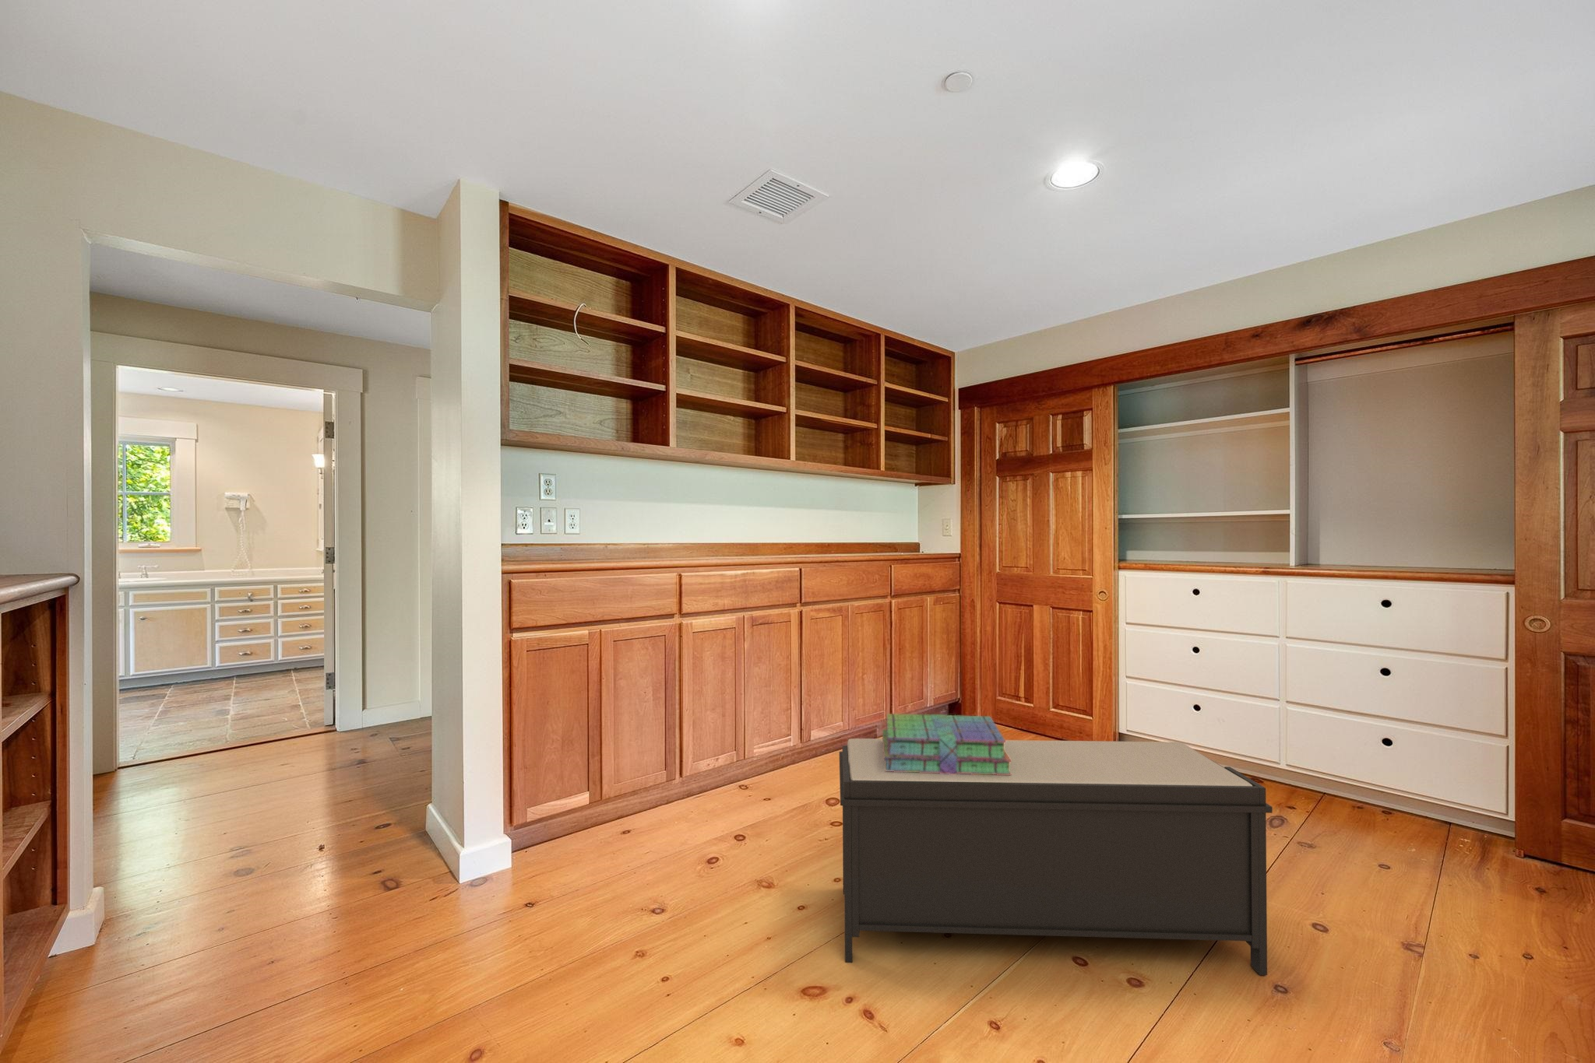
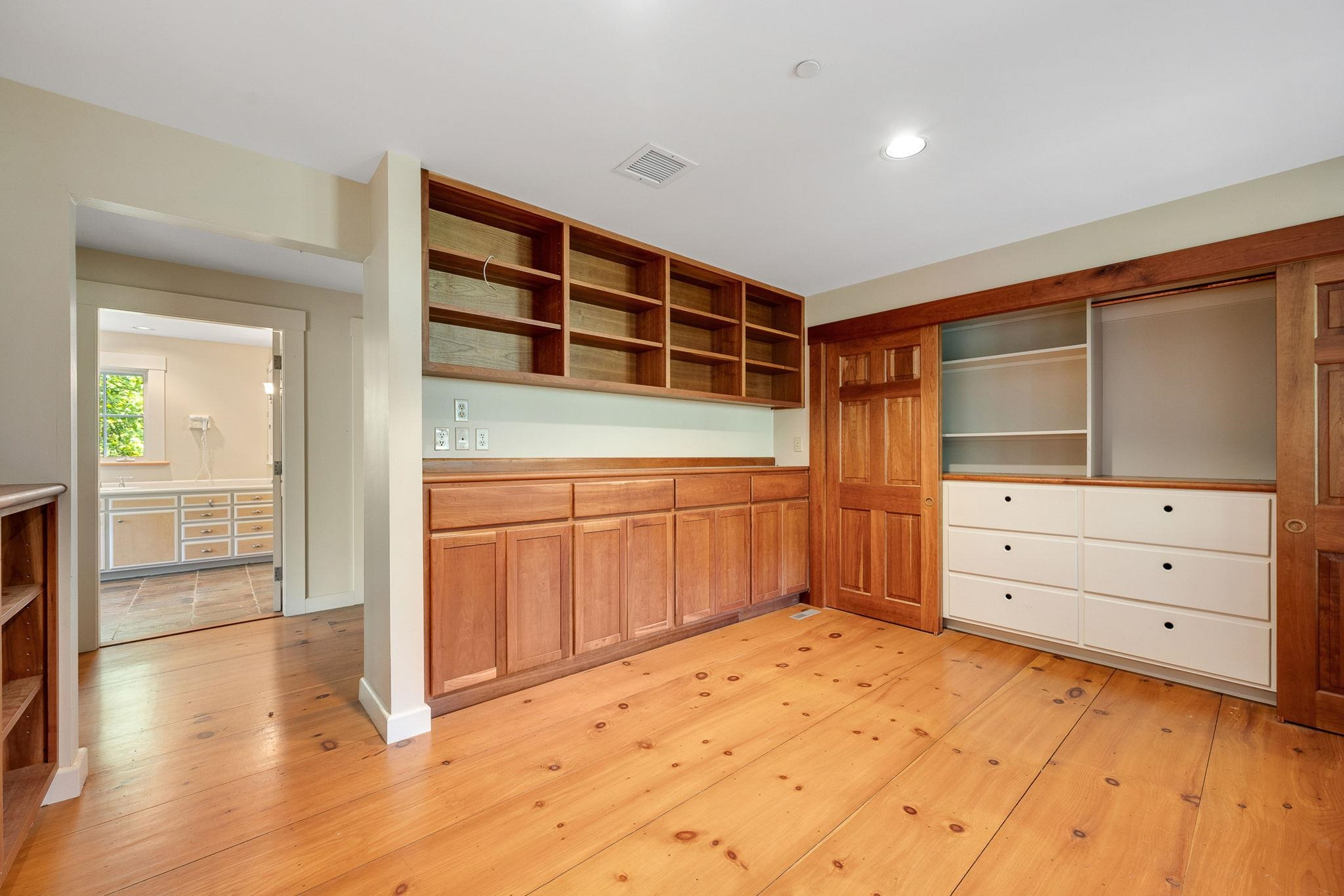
- stack of books (941, 740)
- bench (1030, 842)
